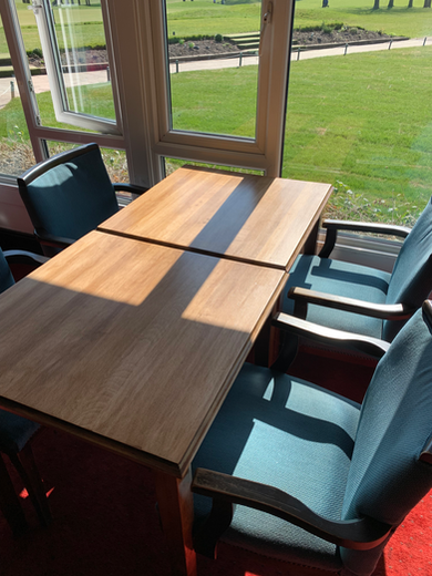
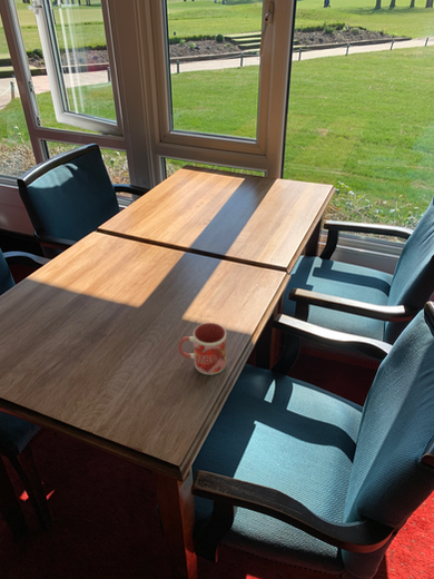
+ mug (203, 347)
